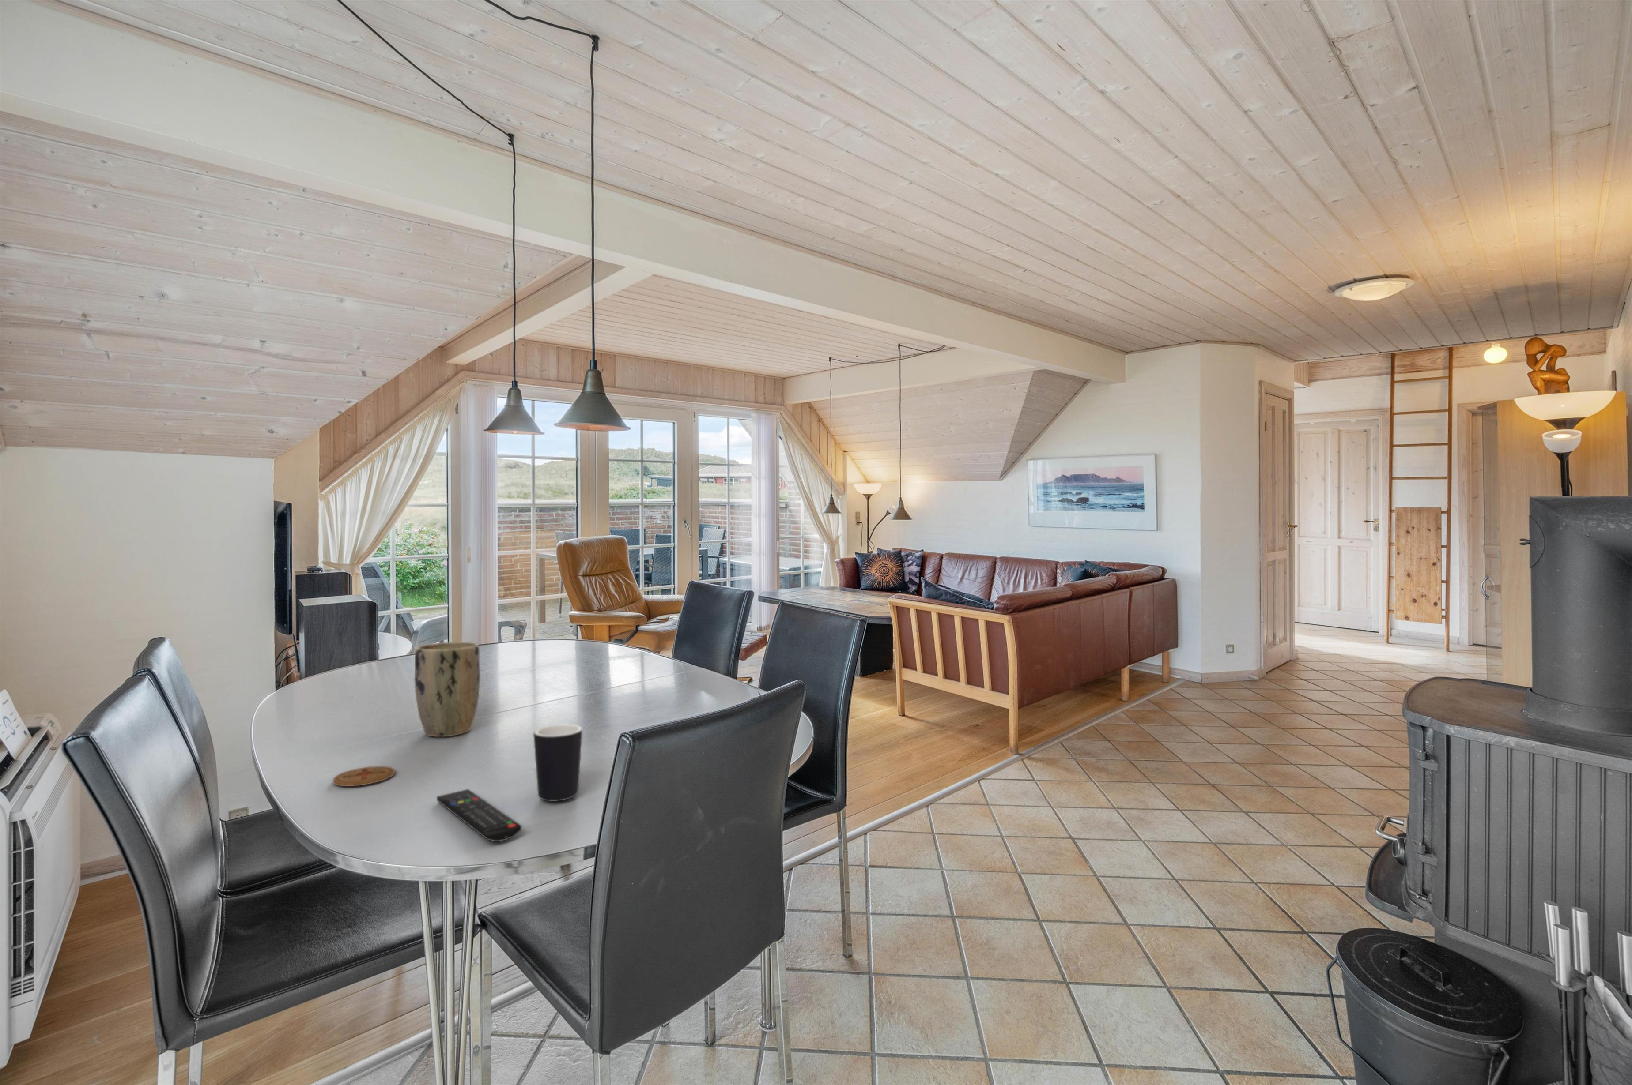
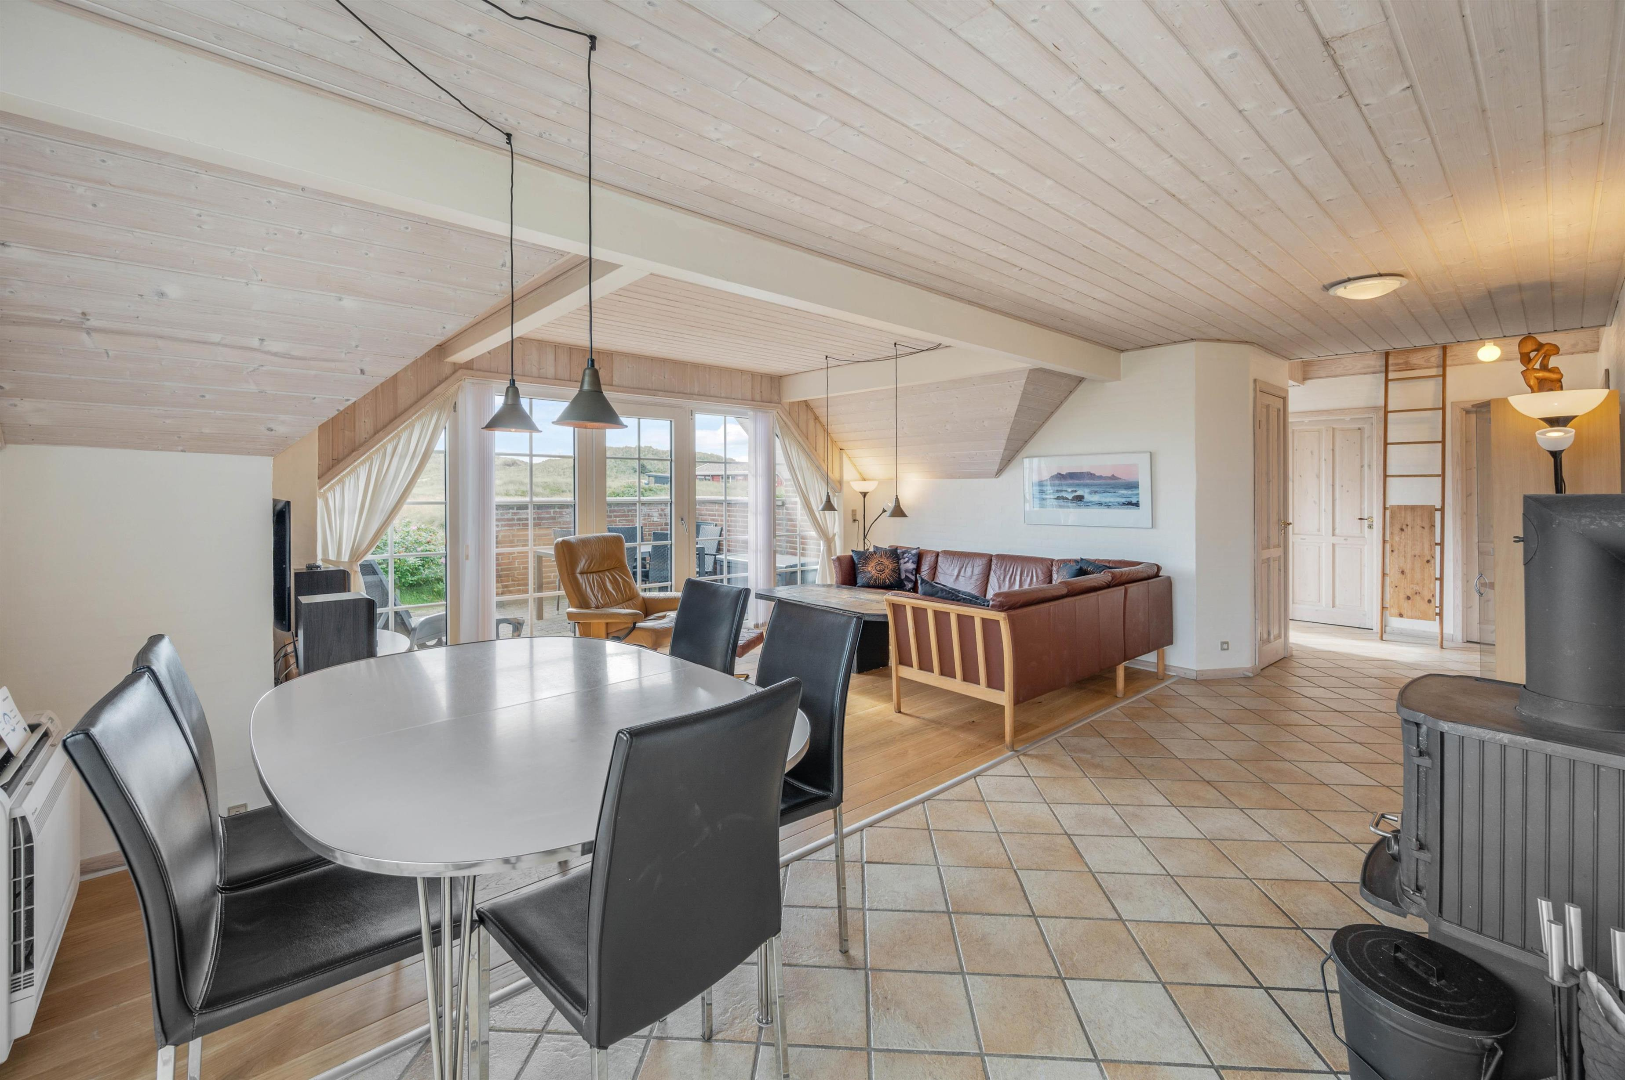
- coaster (365, 776)
- mug (556, 762)
- plant pot (447, 688)
- remote control (477, 815)
